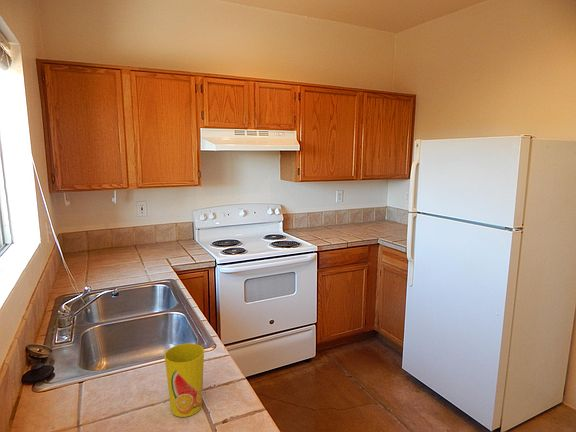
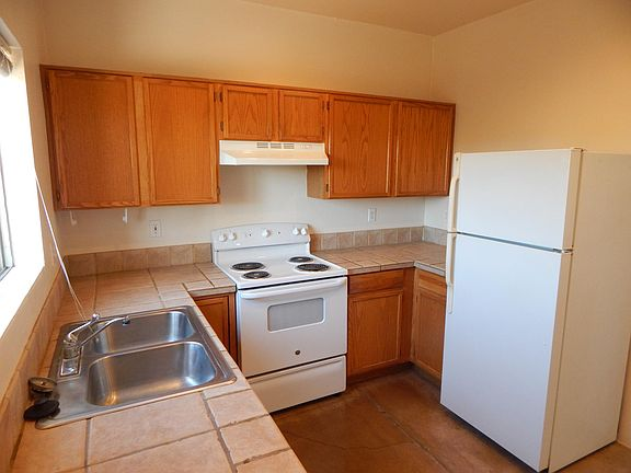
- cup (185, 380)
